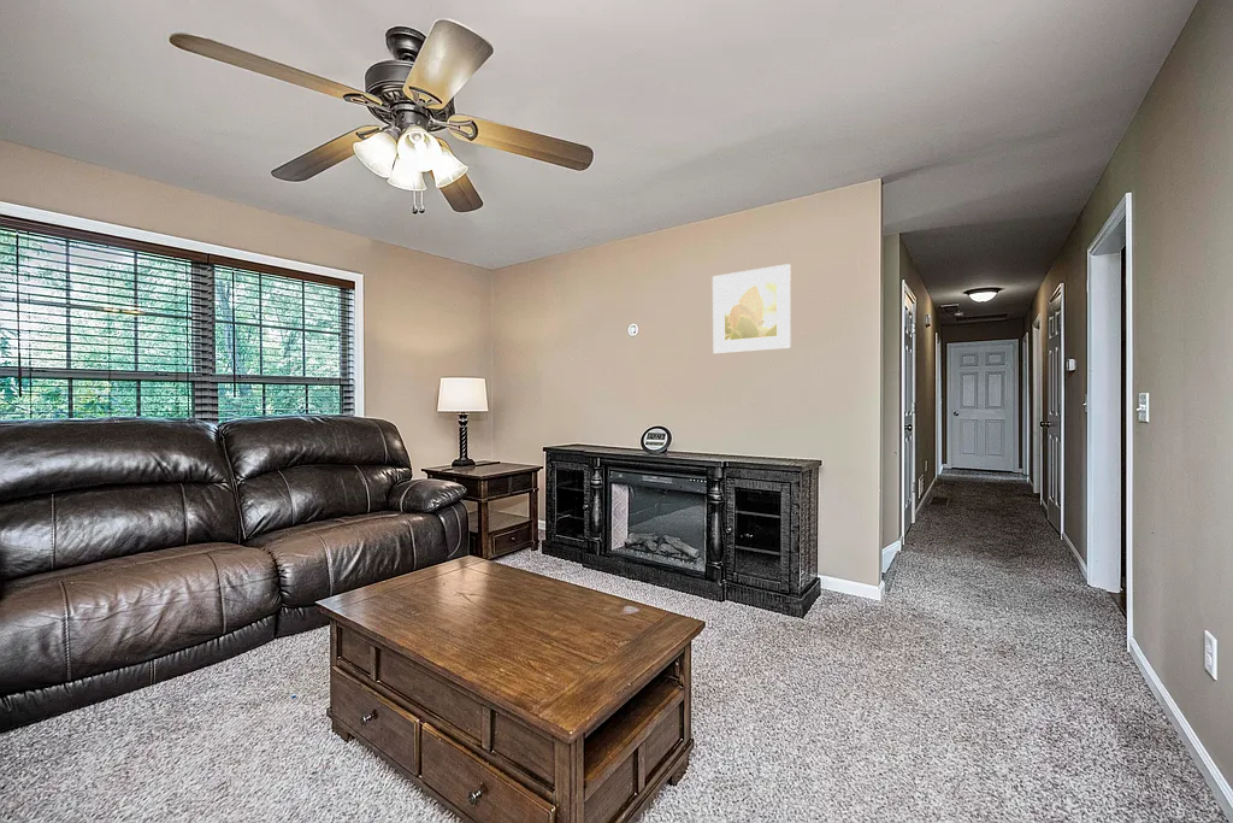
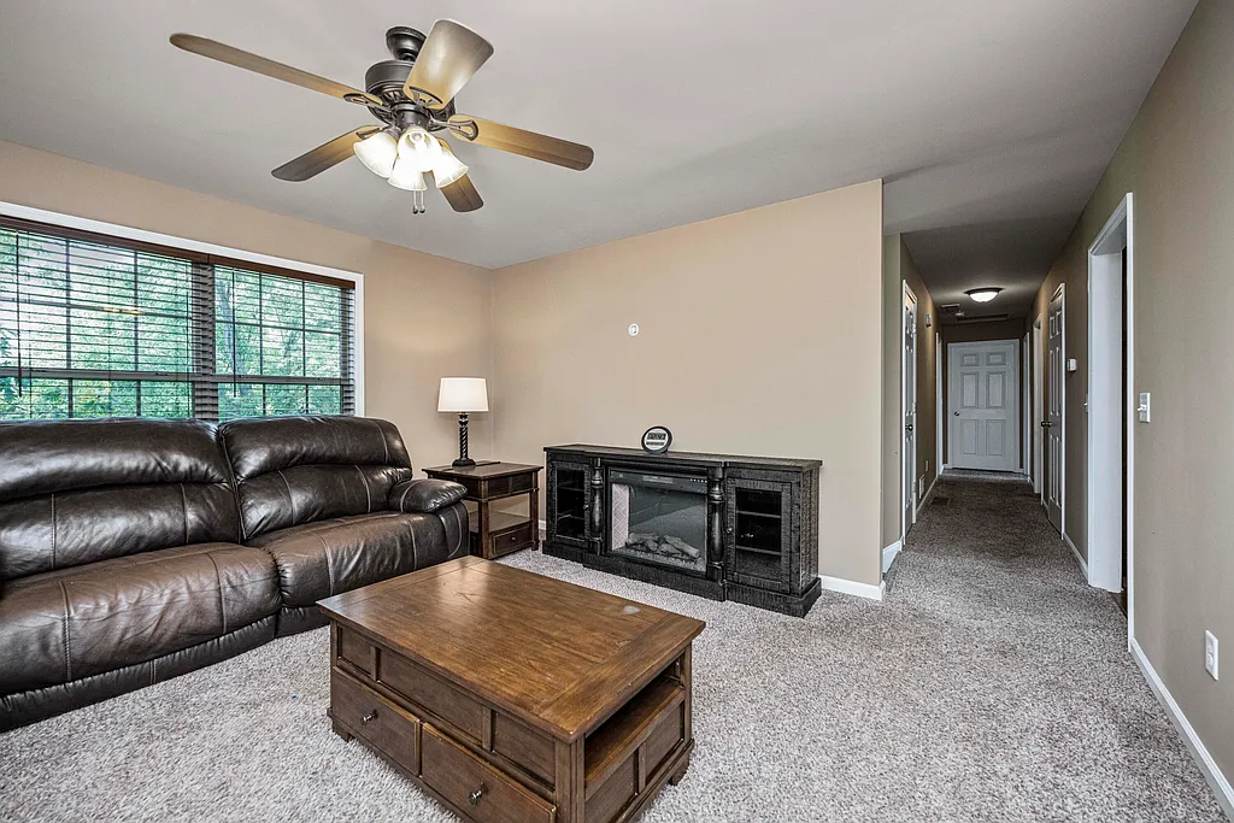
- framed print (750, 311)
